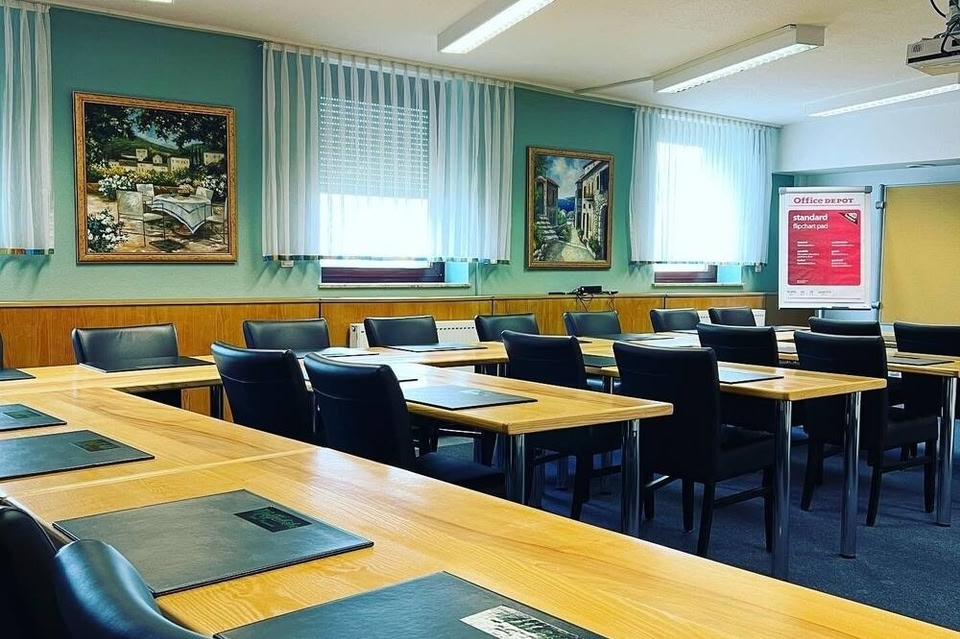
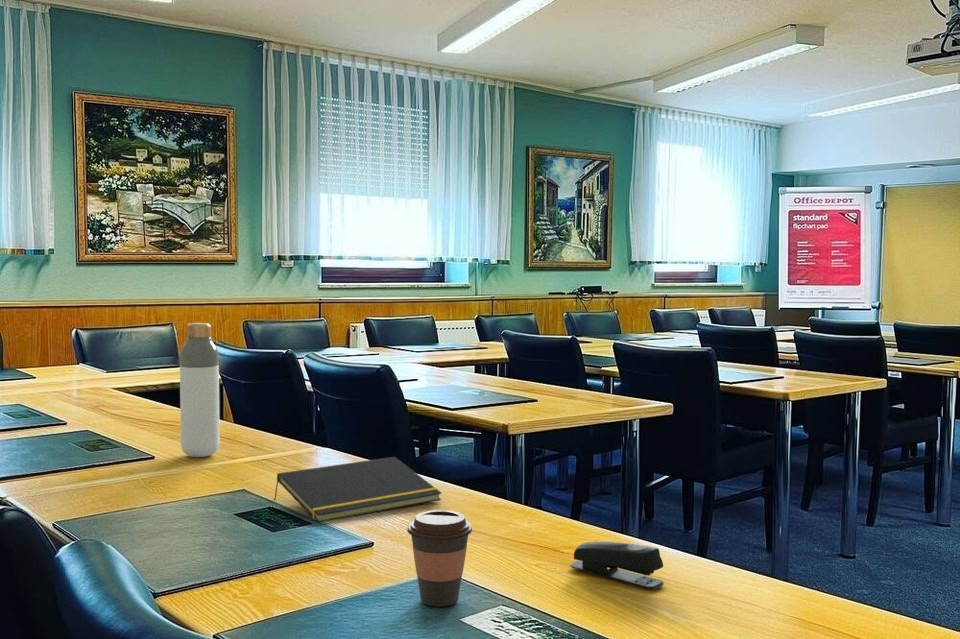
+ bottle (199, 389)
+ coffee cup (439, 558)
+ notepad (359, 486)
+ stapler (615, 557)
